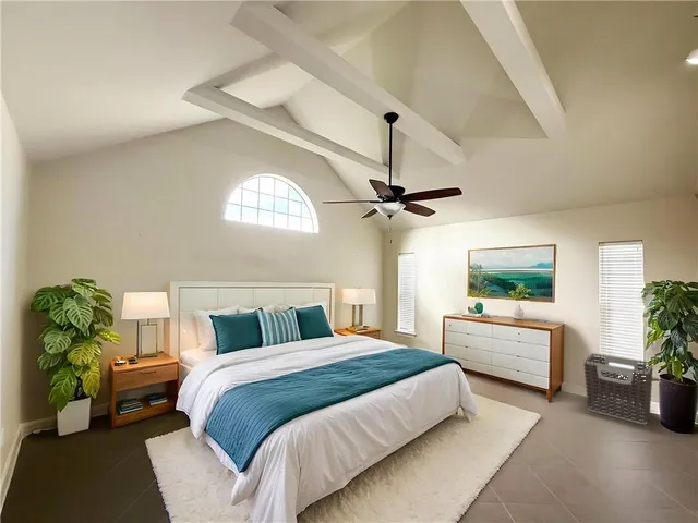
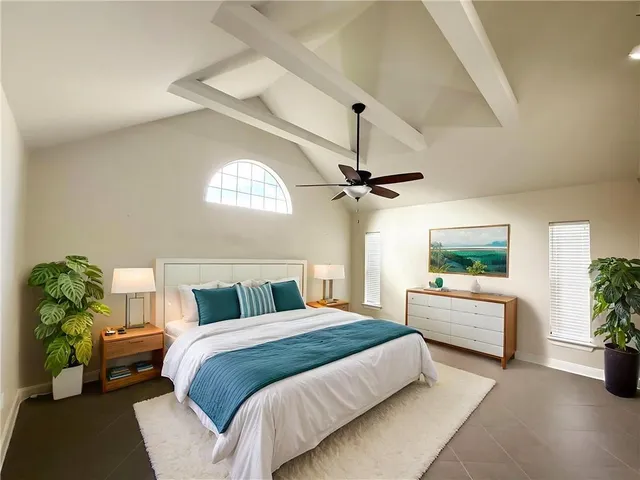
- clothes hamper (617, 386)
